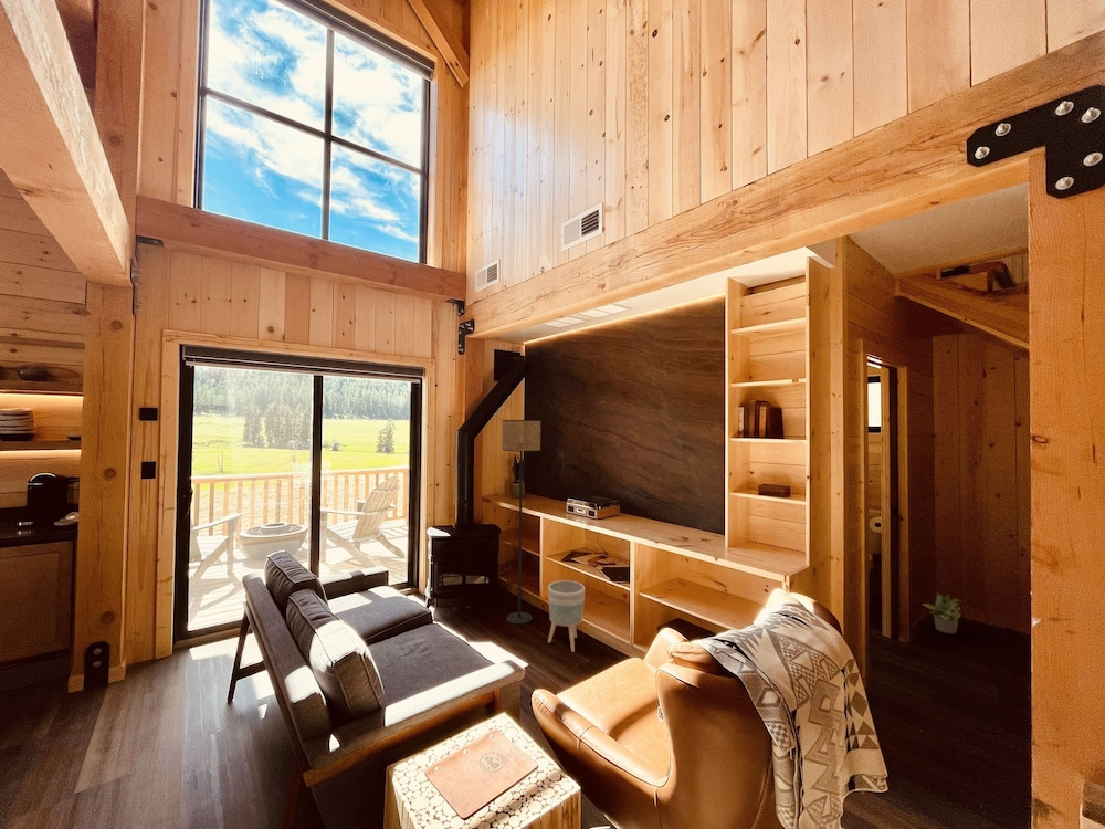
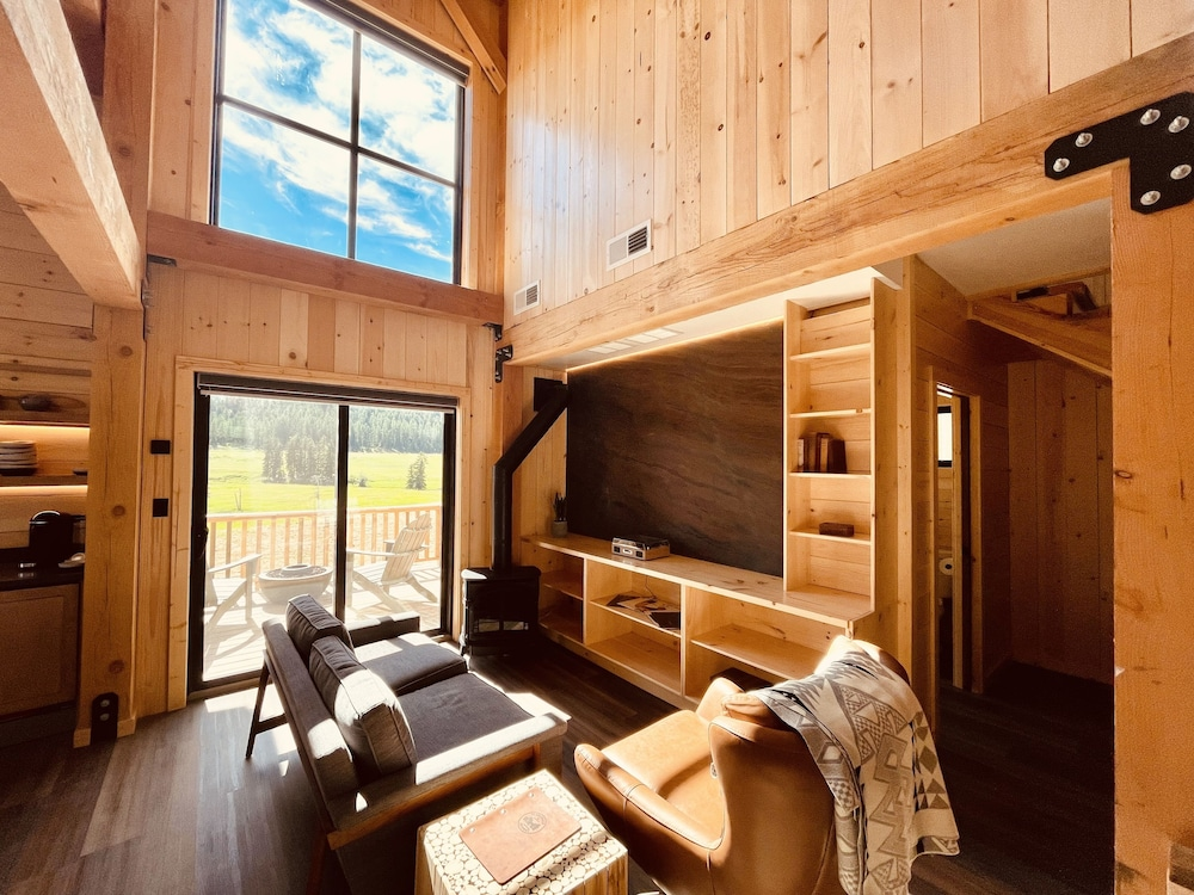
- potted plant (943, 612)
- planter (566, 615)
- floor lamp (520, 518)
